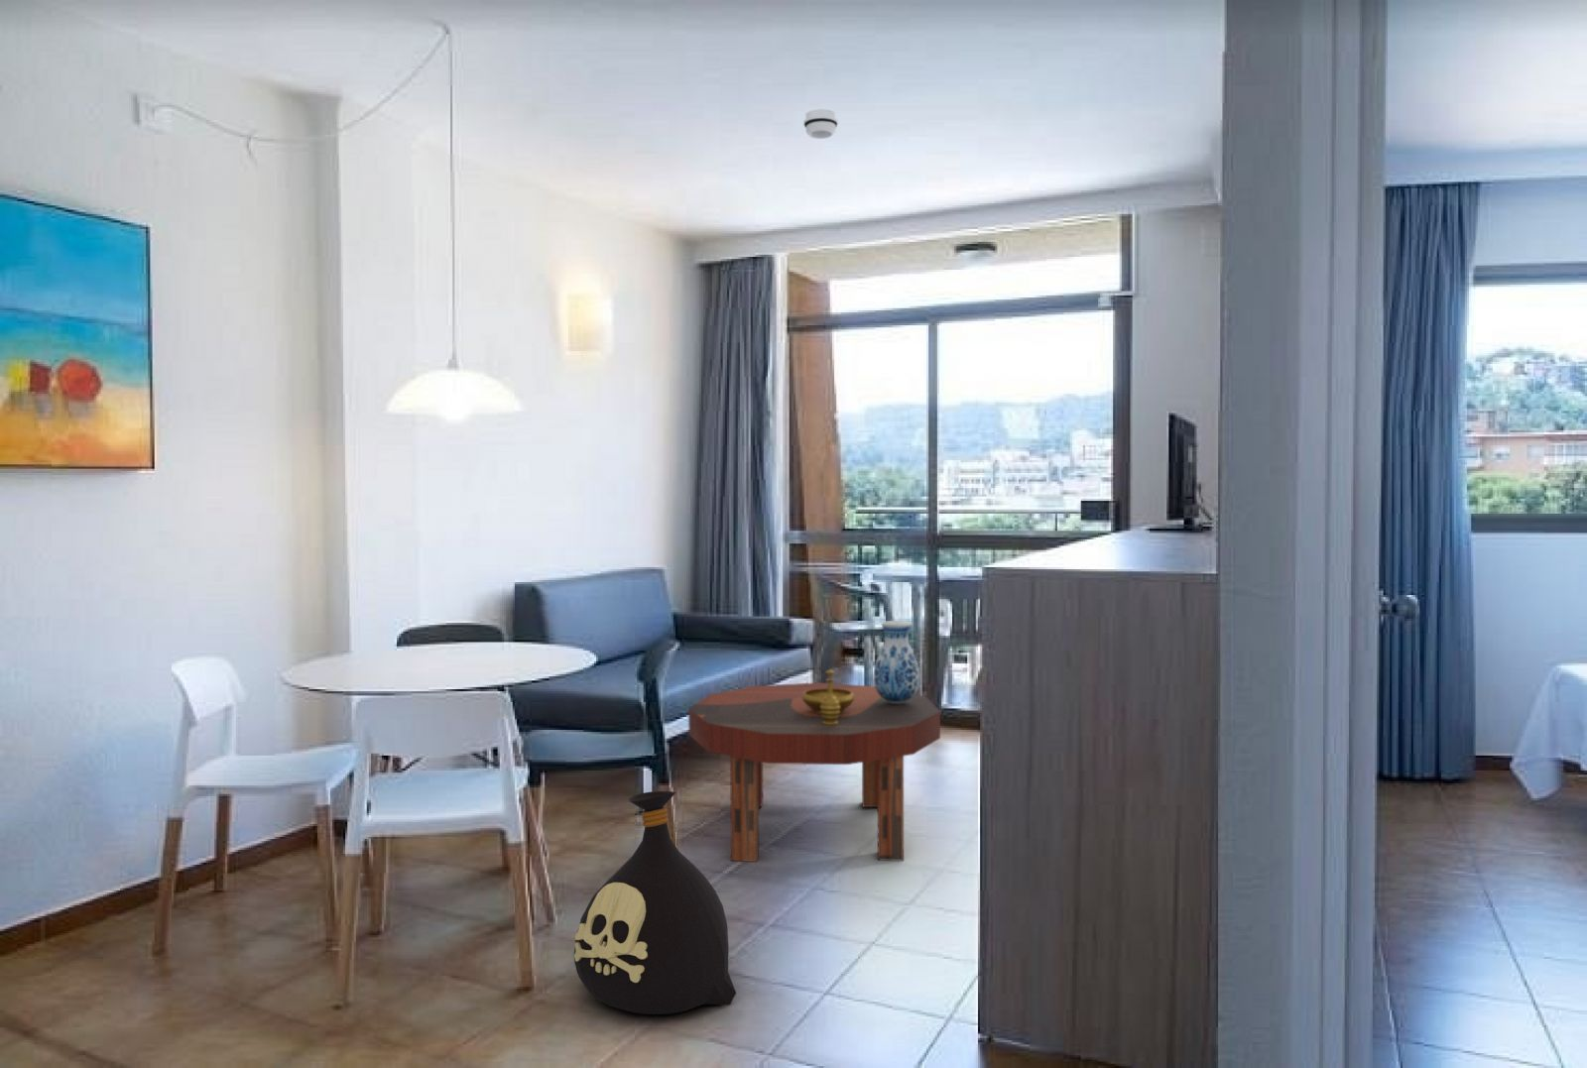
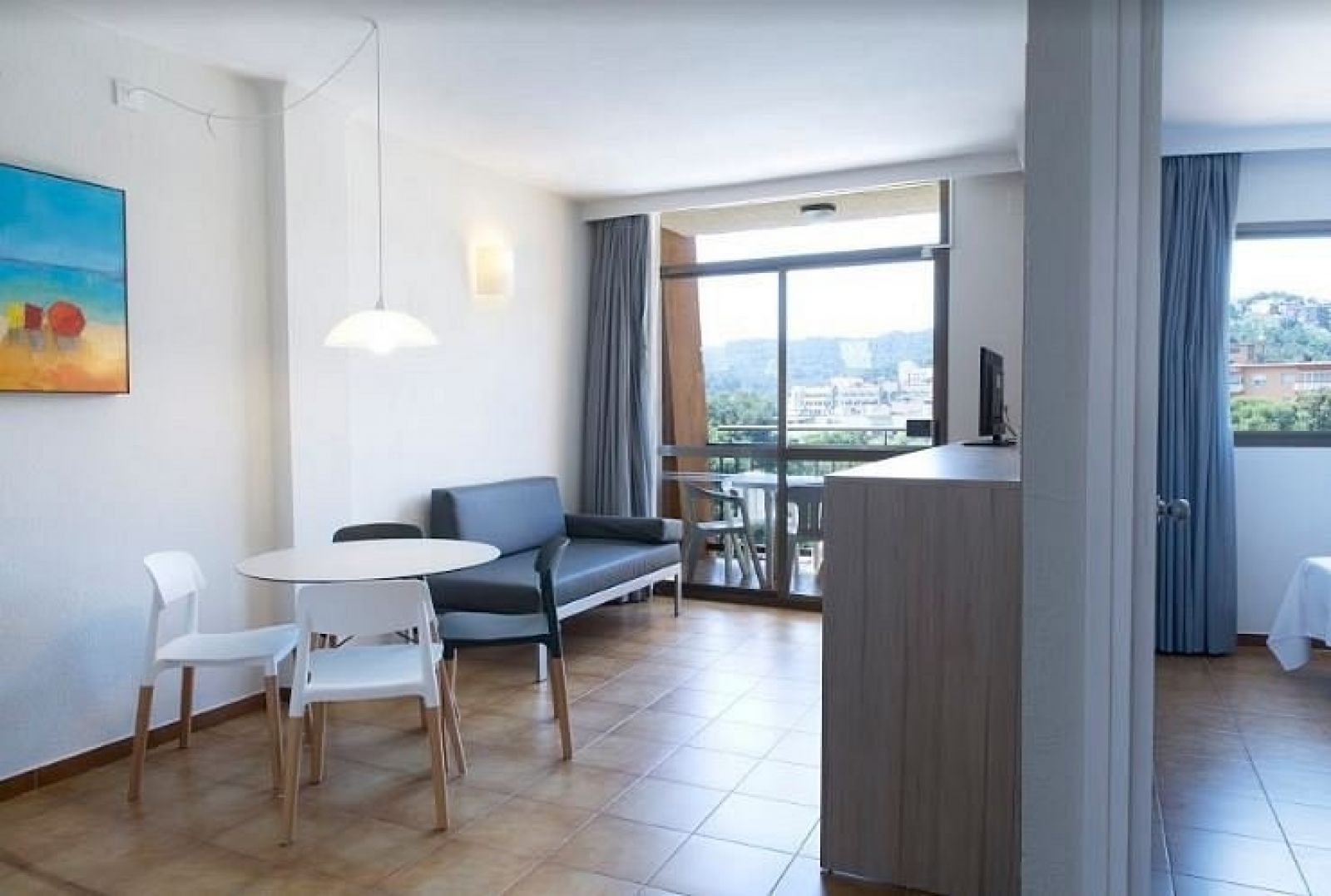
- smoke detector (820, 124)
- decorative bowl (829, 688)
- bag (655, 890)
- coffee table (814, 764)
- vase (895, 662)
